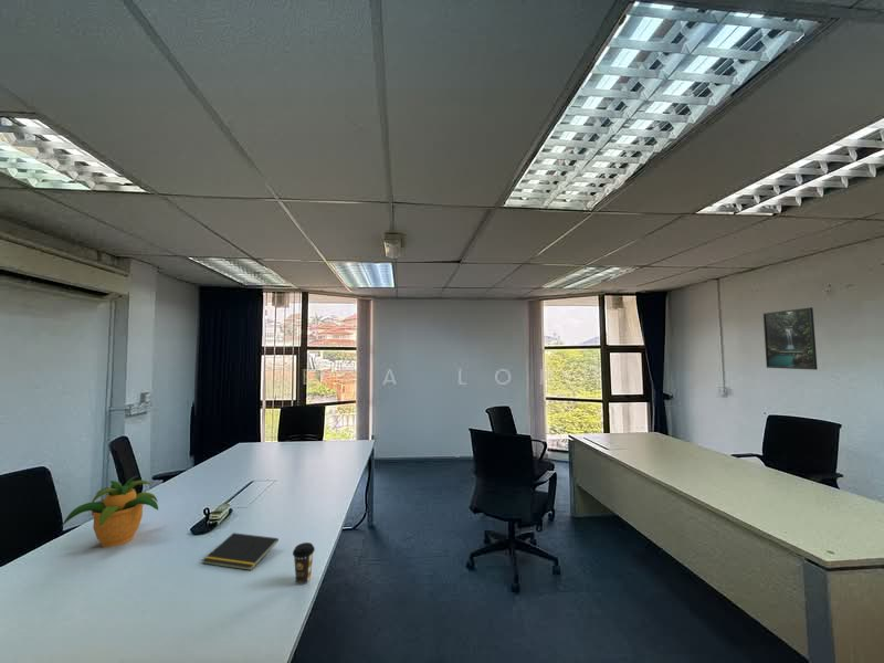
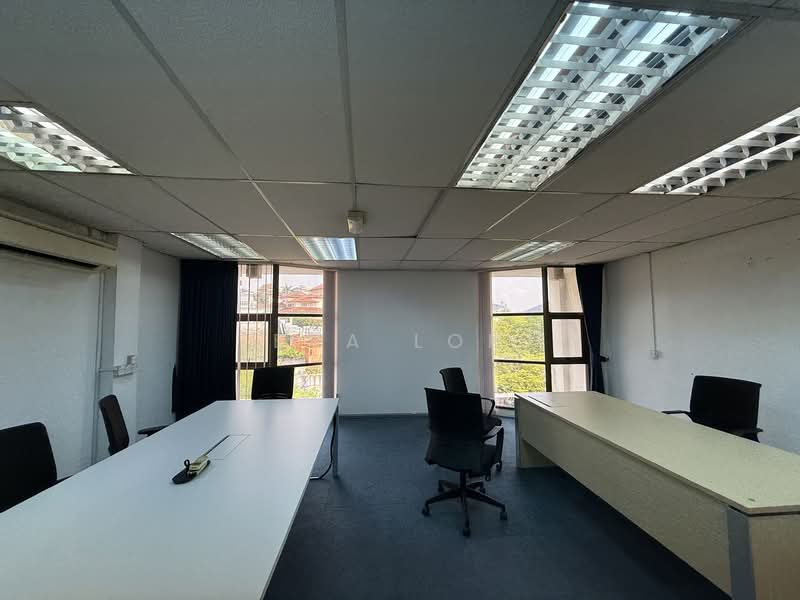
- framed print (788, 339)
- potted plant (123, 508)
- notepad (241, 550)
- coffee cup (303, 562)
